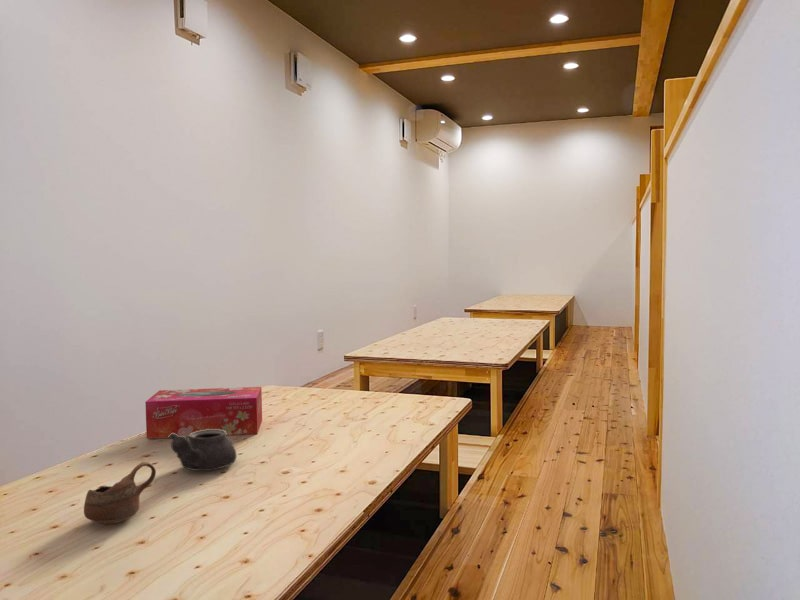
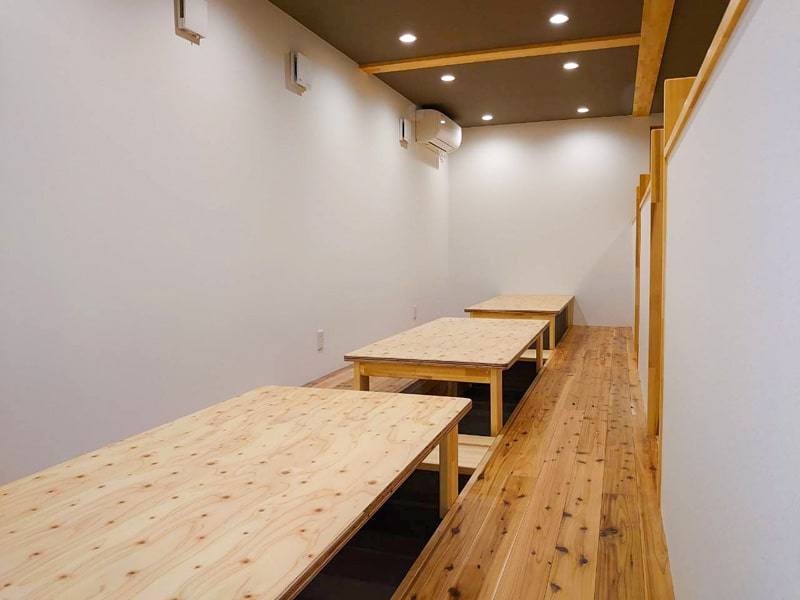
- teapot (196, 448)
- tissue box (206, 411)
- cup (119, 494)
